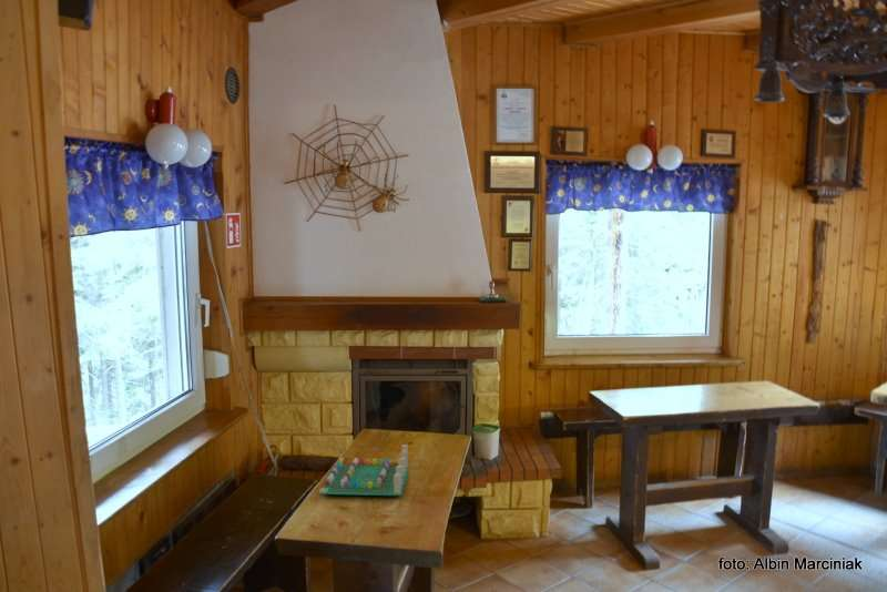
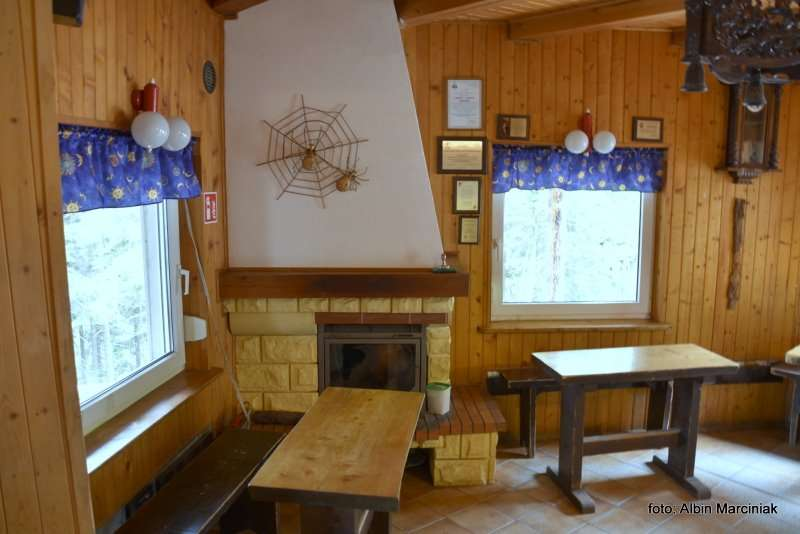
- board game (368, 467)
